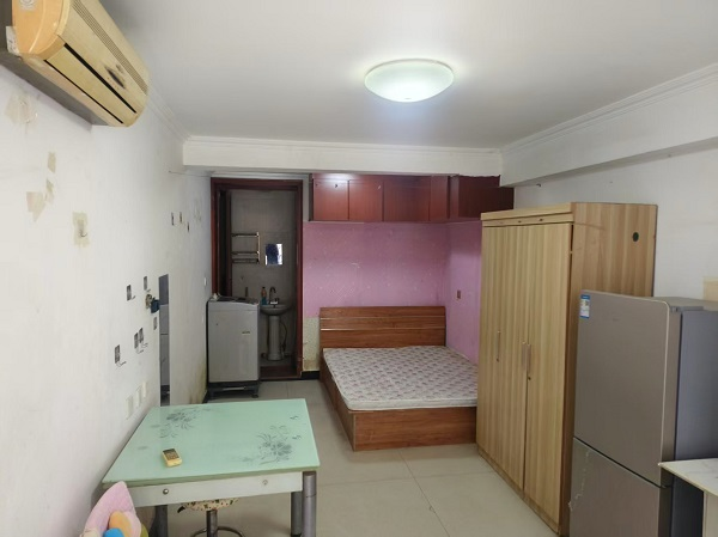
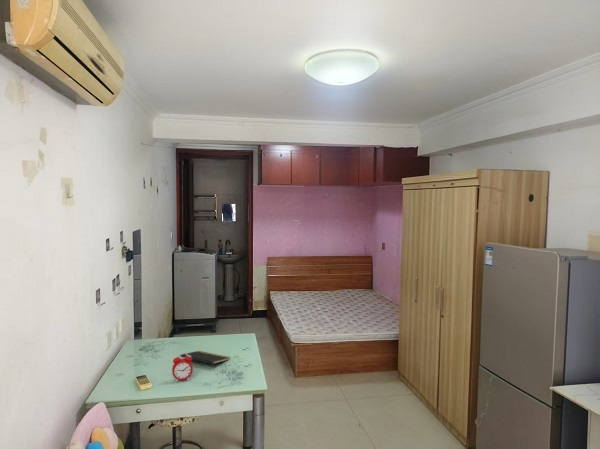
+ alarm clock (182, 366)
+ notepad (205, 357)
